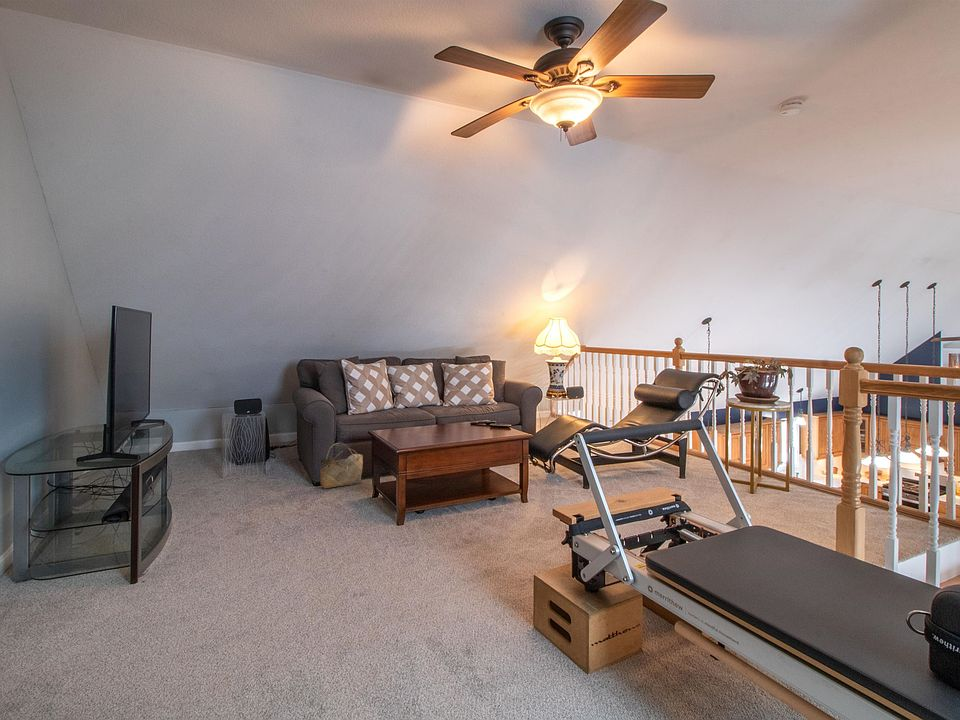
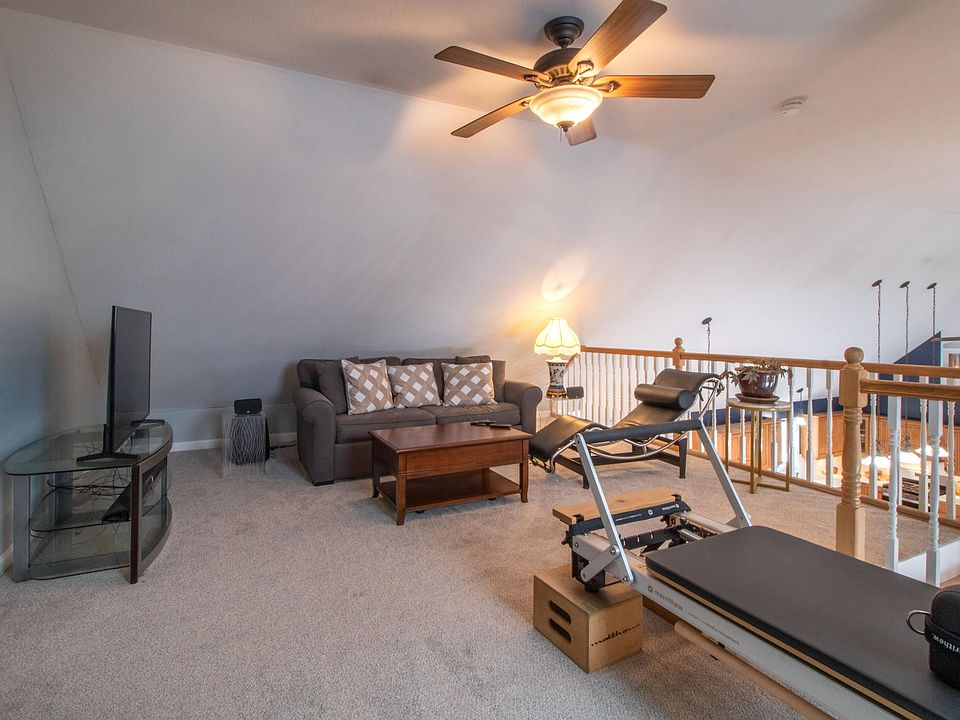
- basket (342, 465)
